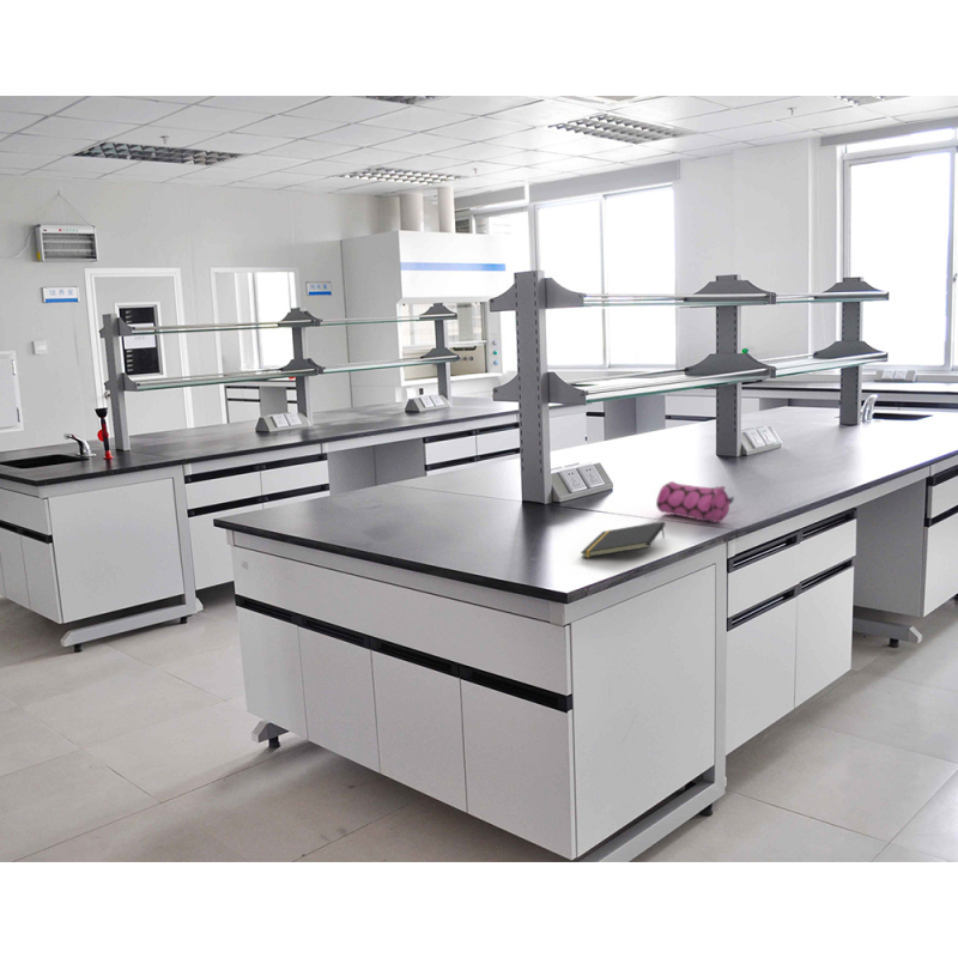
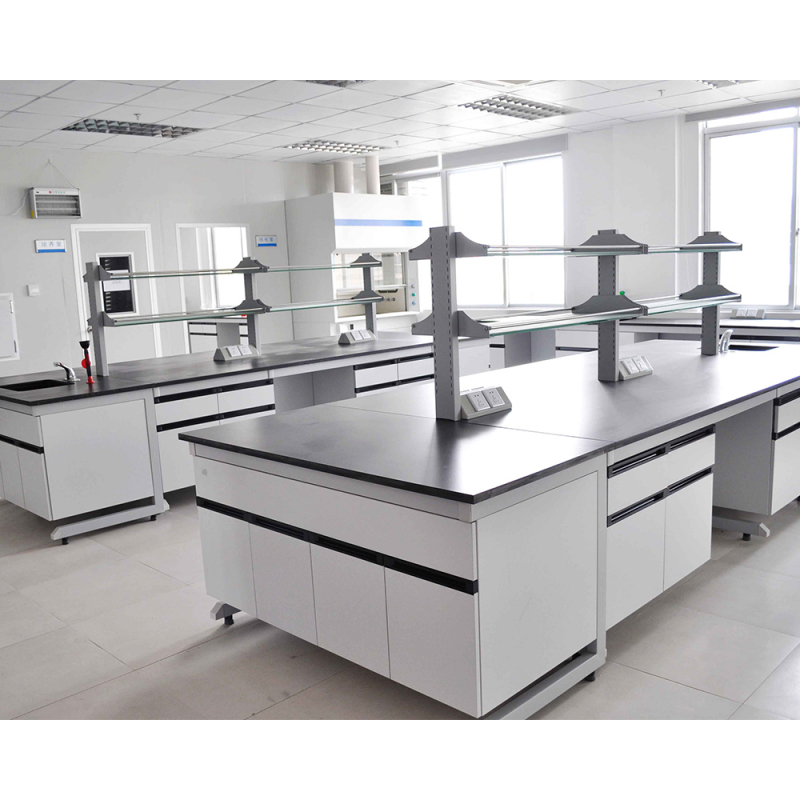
- notepad (624, 539)
- pencil case (692, 499)
